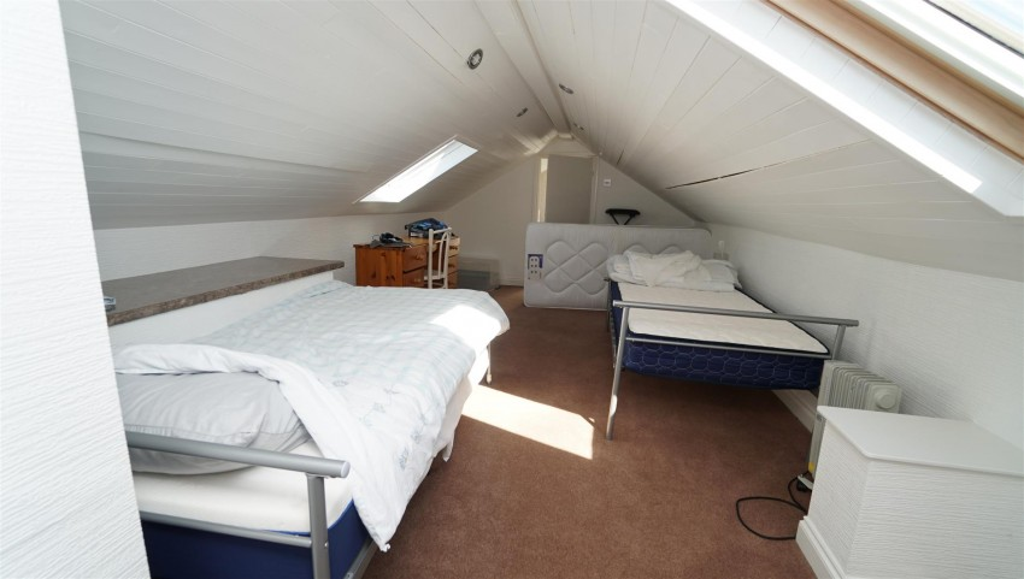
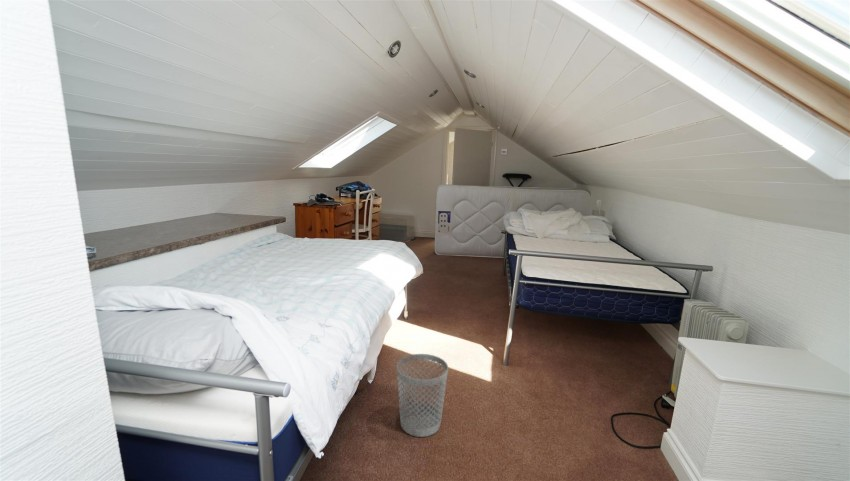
+ wastebasket (421, 394)
